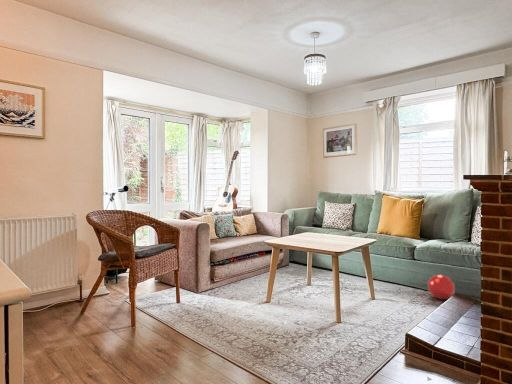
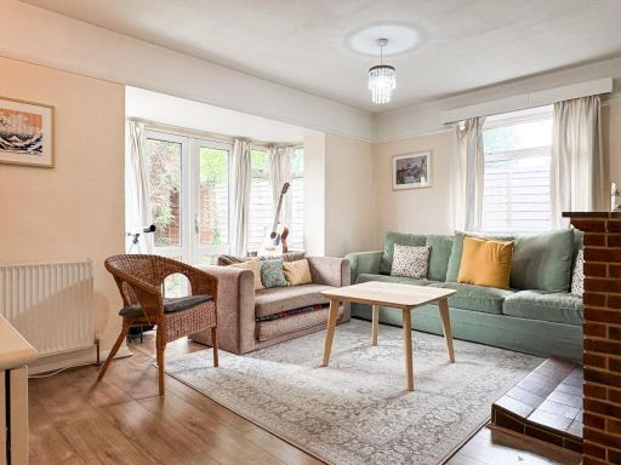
- ball (440, 286)
